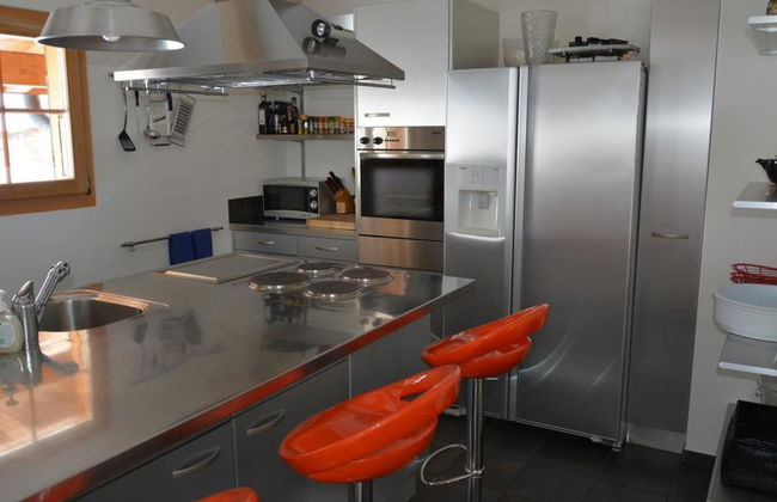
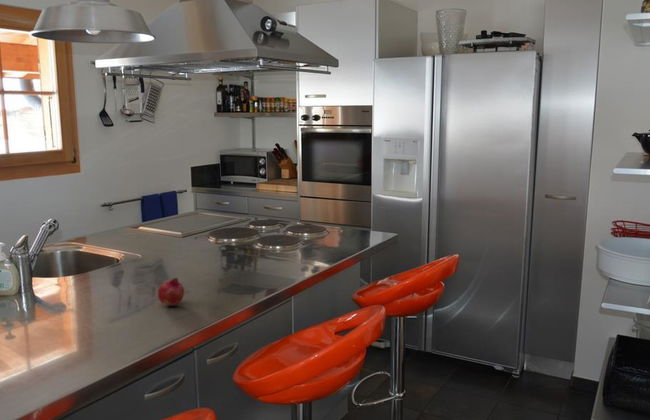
+ fruit (170, 290)
